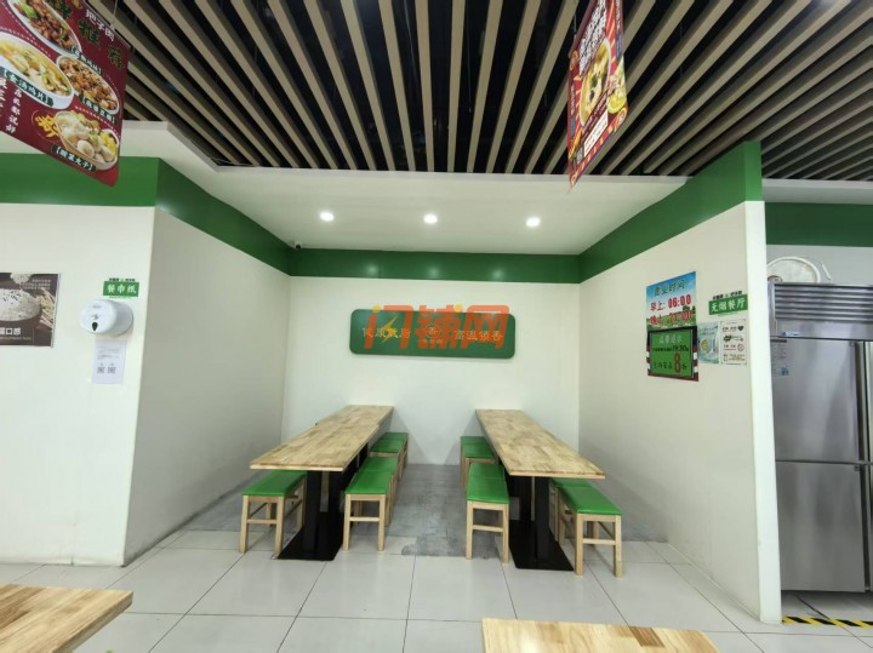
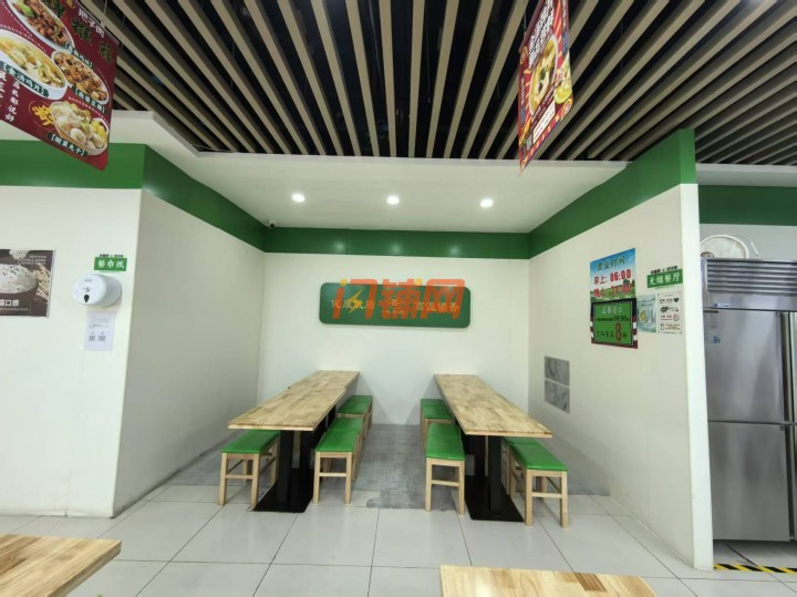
+ wall art (555, 382)
